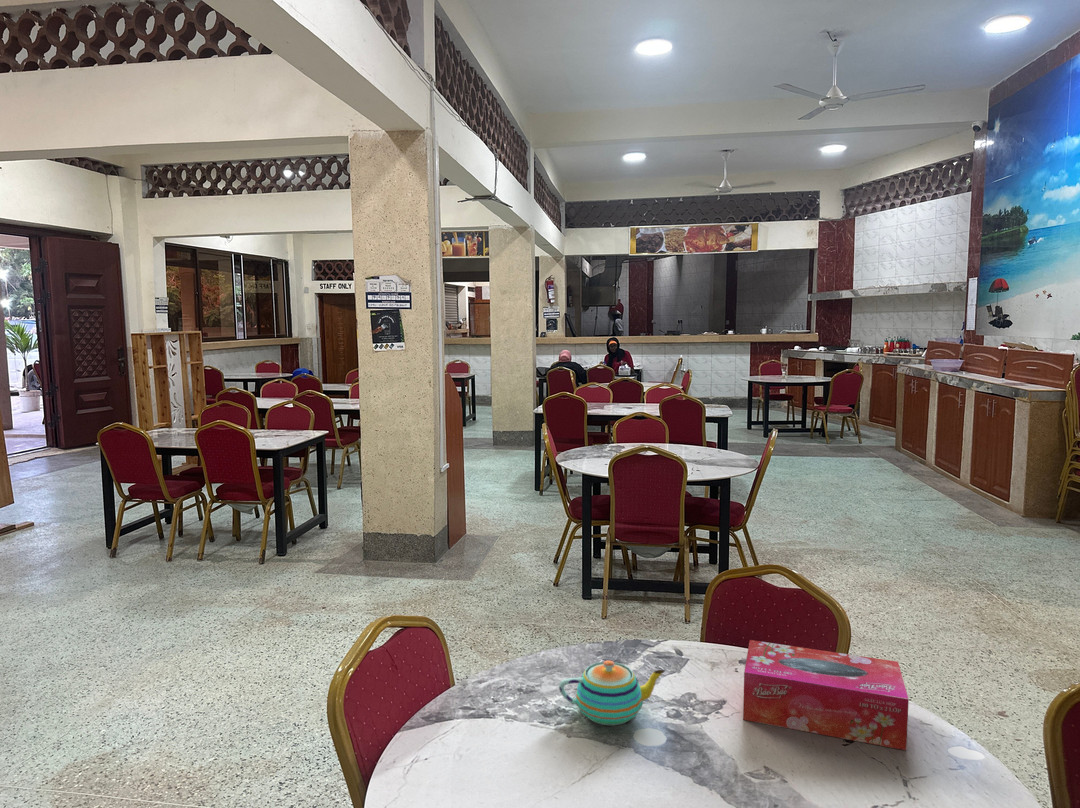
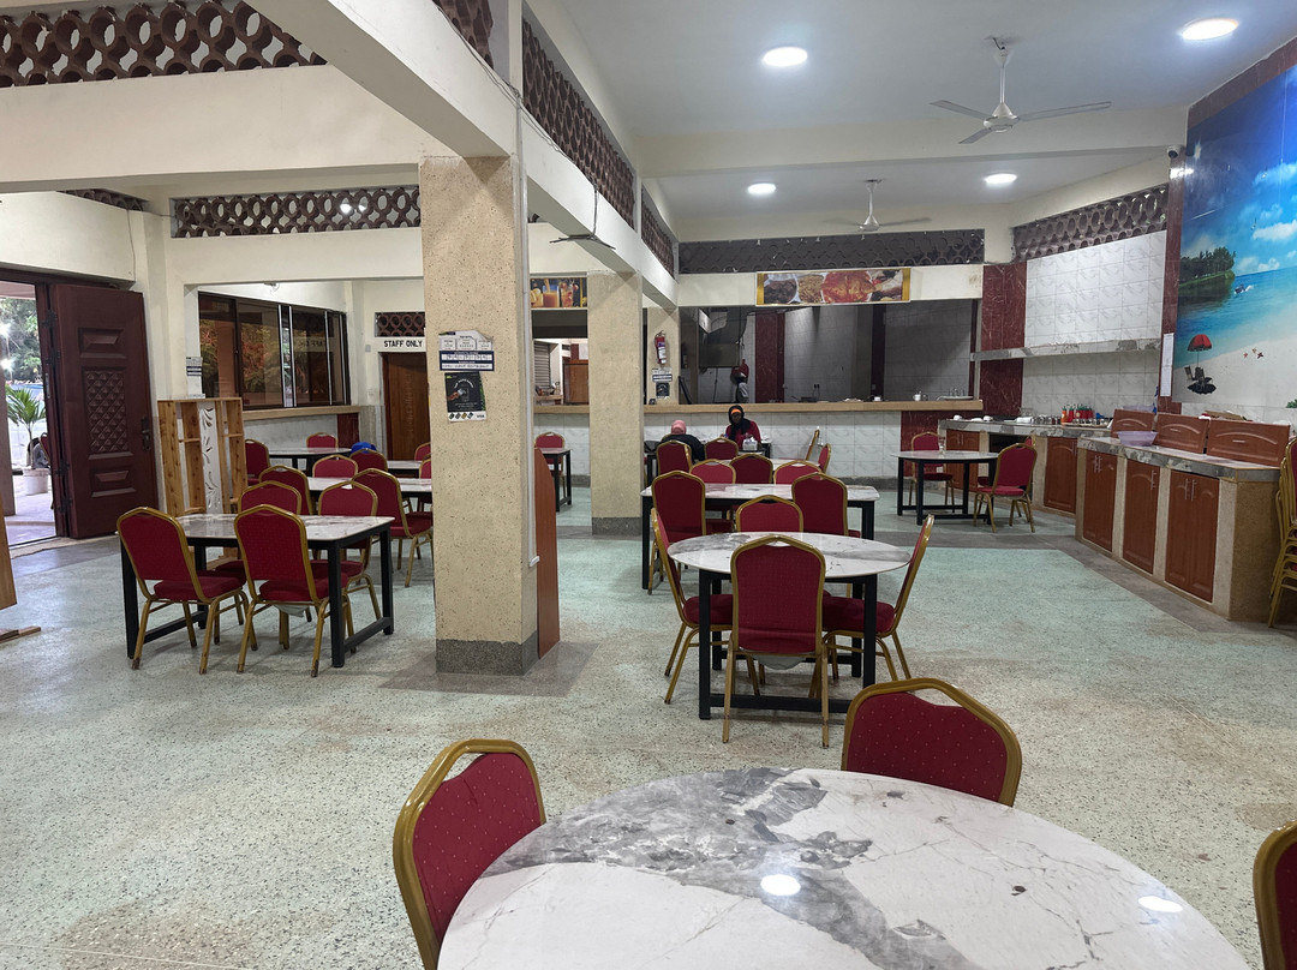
- tissue box (821, 690)
- teapot (612, 687)
